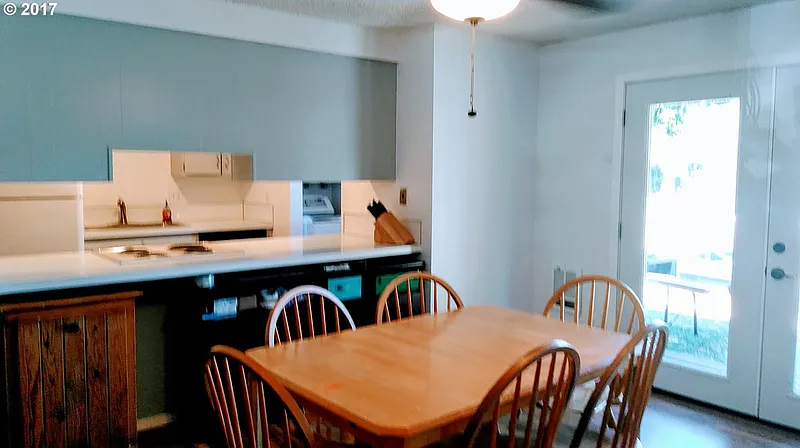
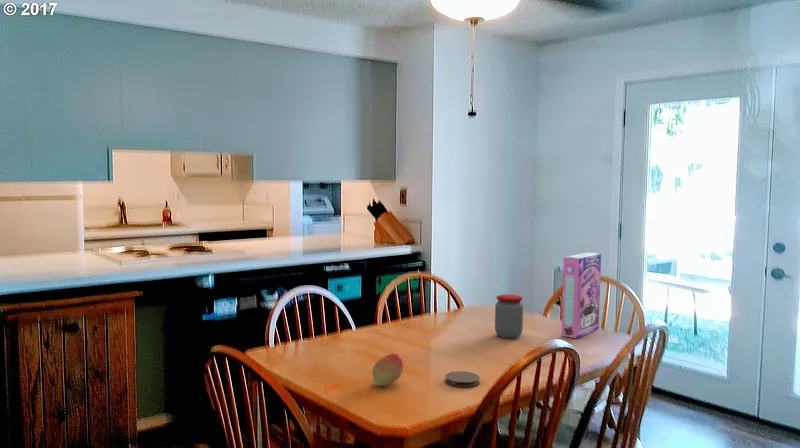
+ coaster (462, 378)
+ cereal box (581, 293)
+ jar (509, 315)
+ fruit (388, 369)
